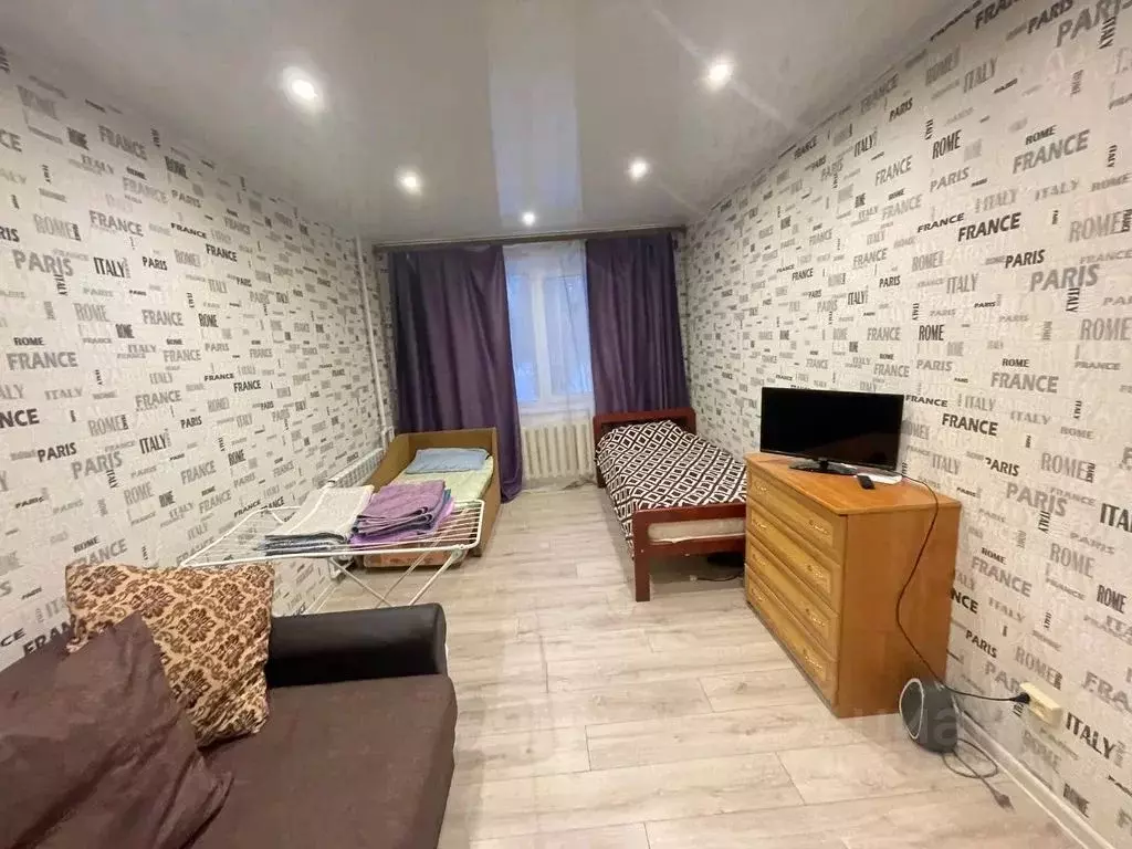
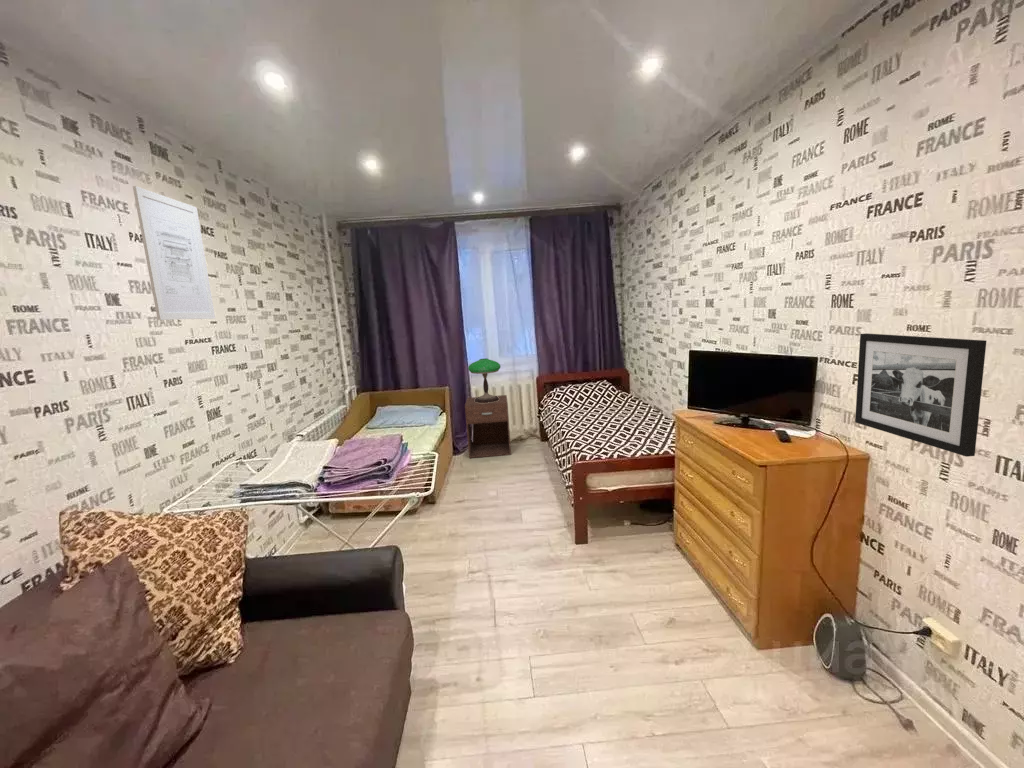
+ nightstand (488, 425)
+ wall art (178, 259)
+ picture frame (910, 387)
+ table lamp (485, 379)
